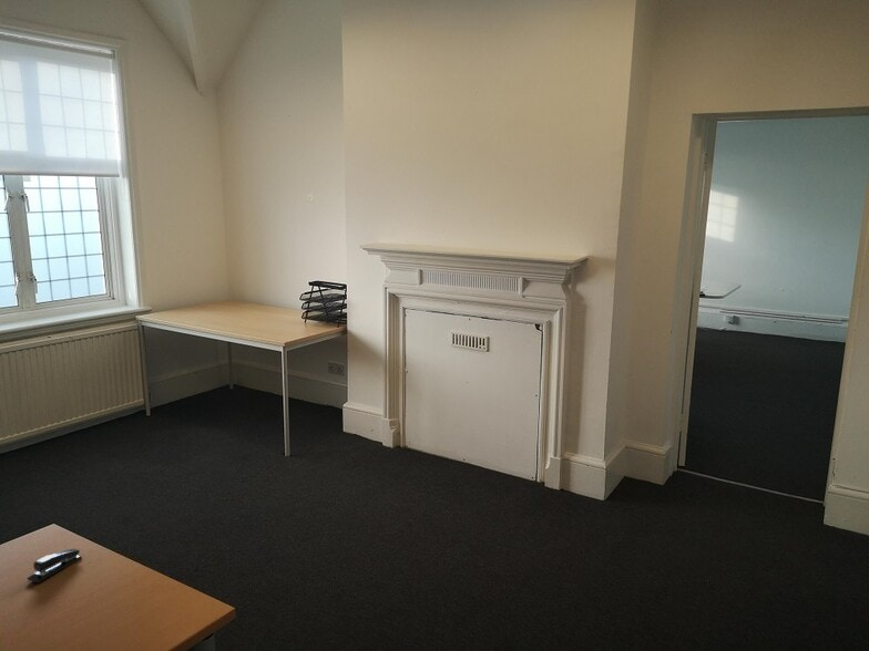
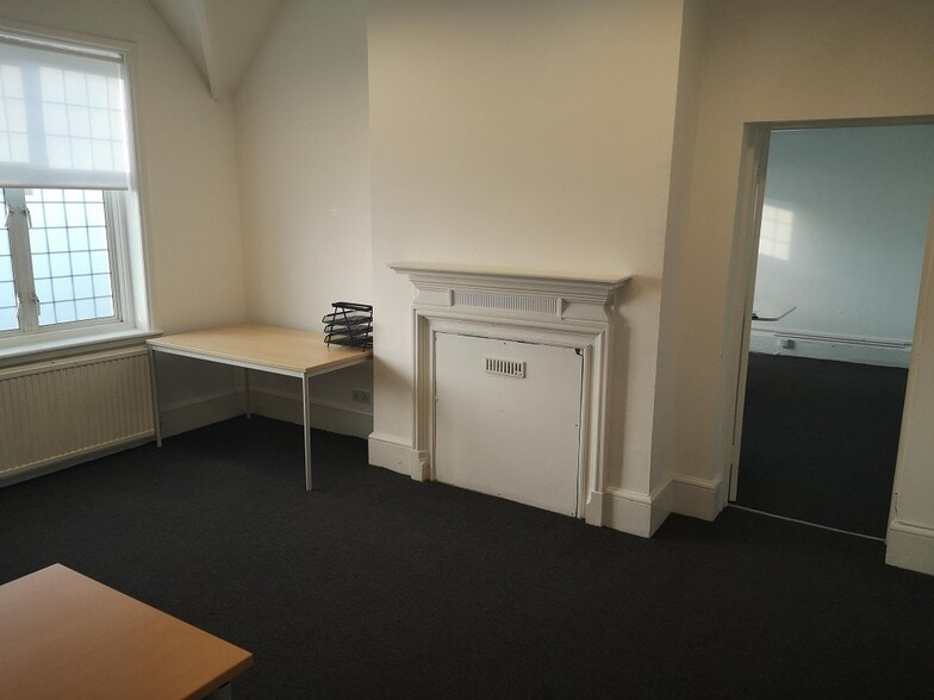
- stapler (54, 561)
